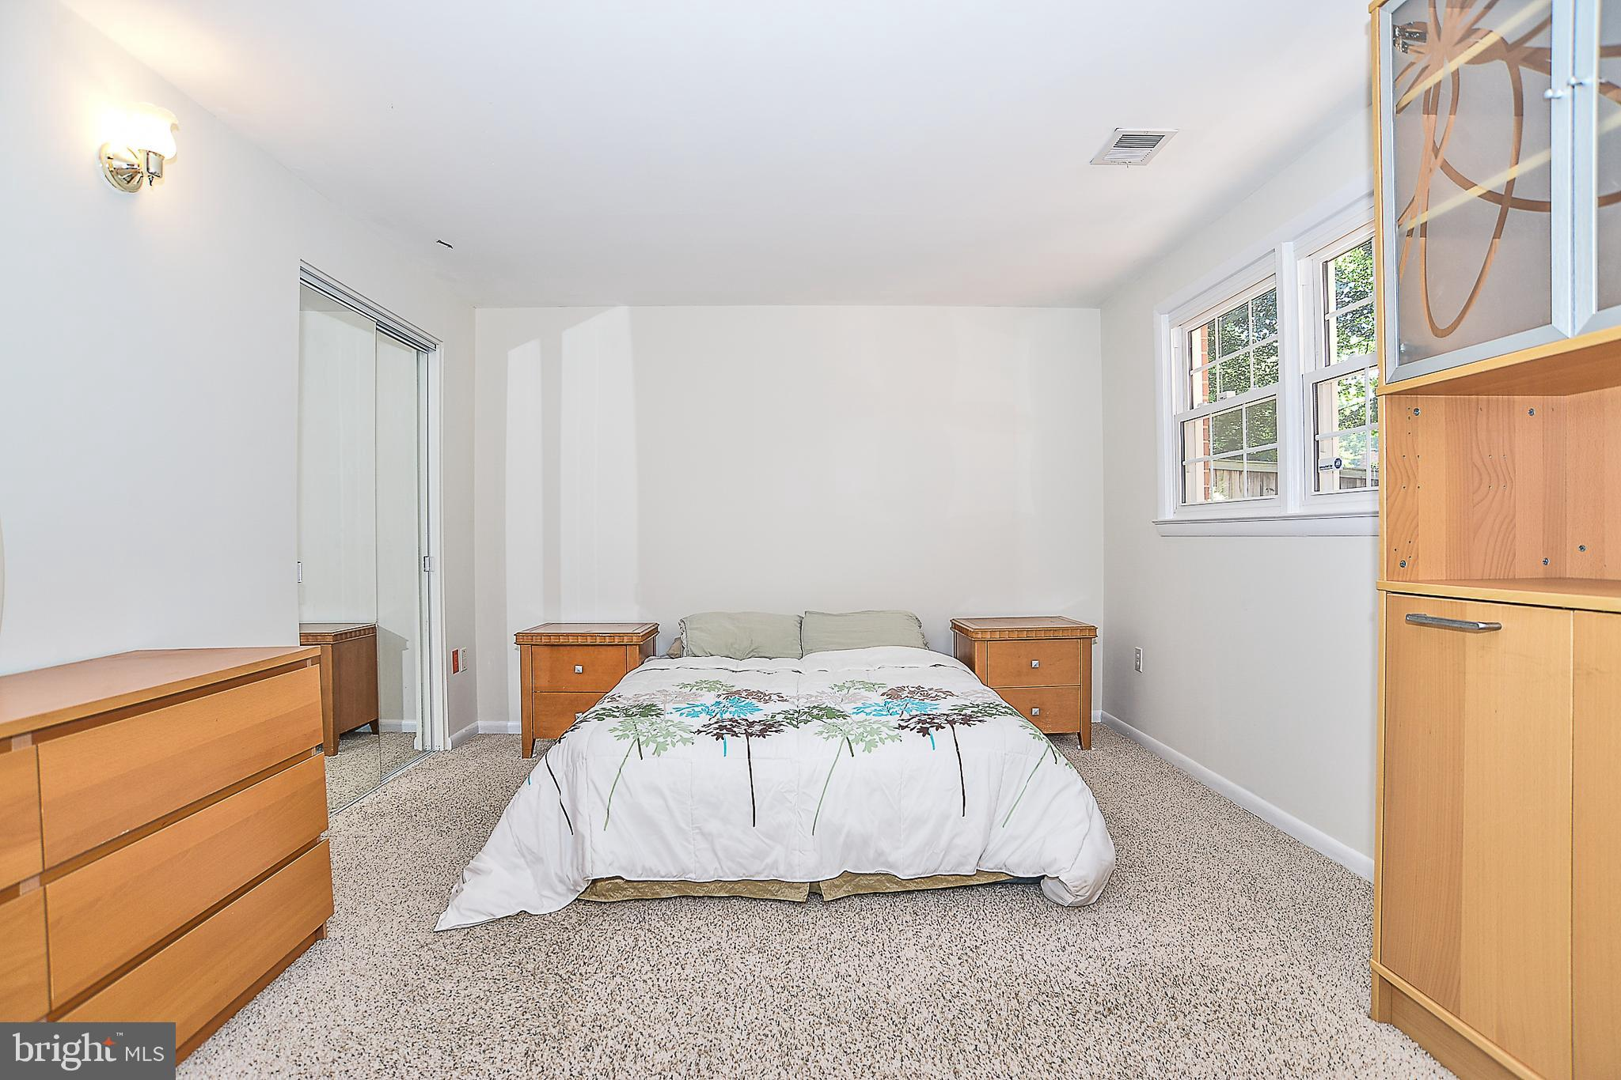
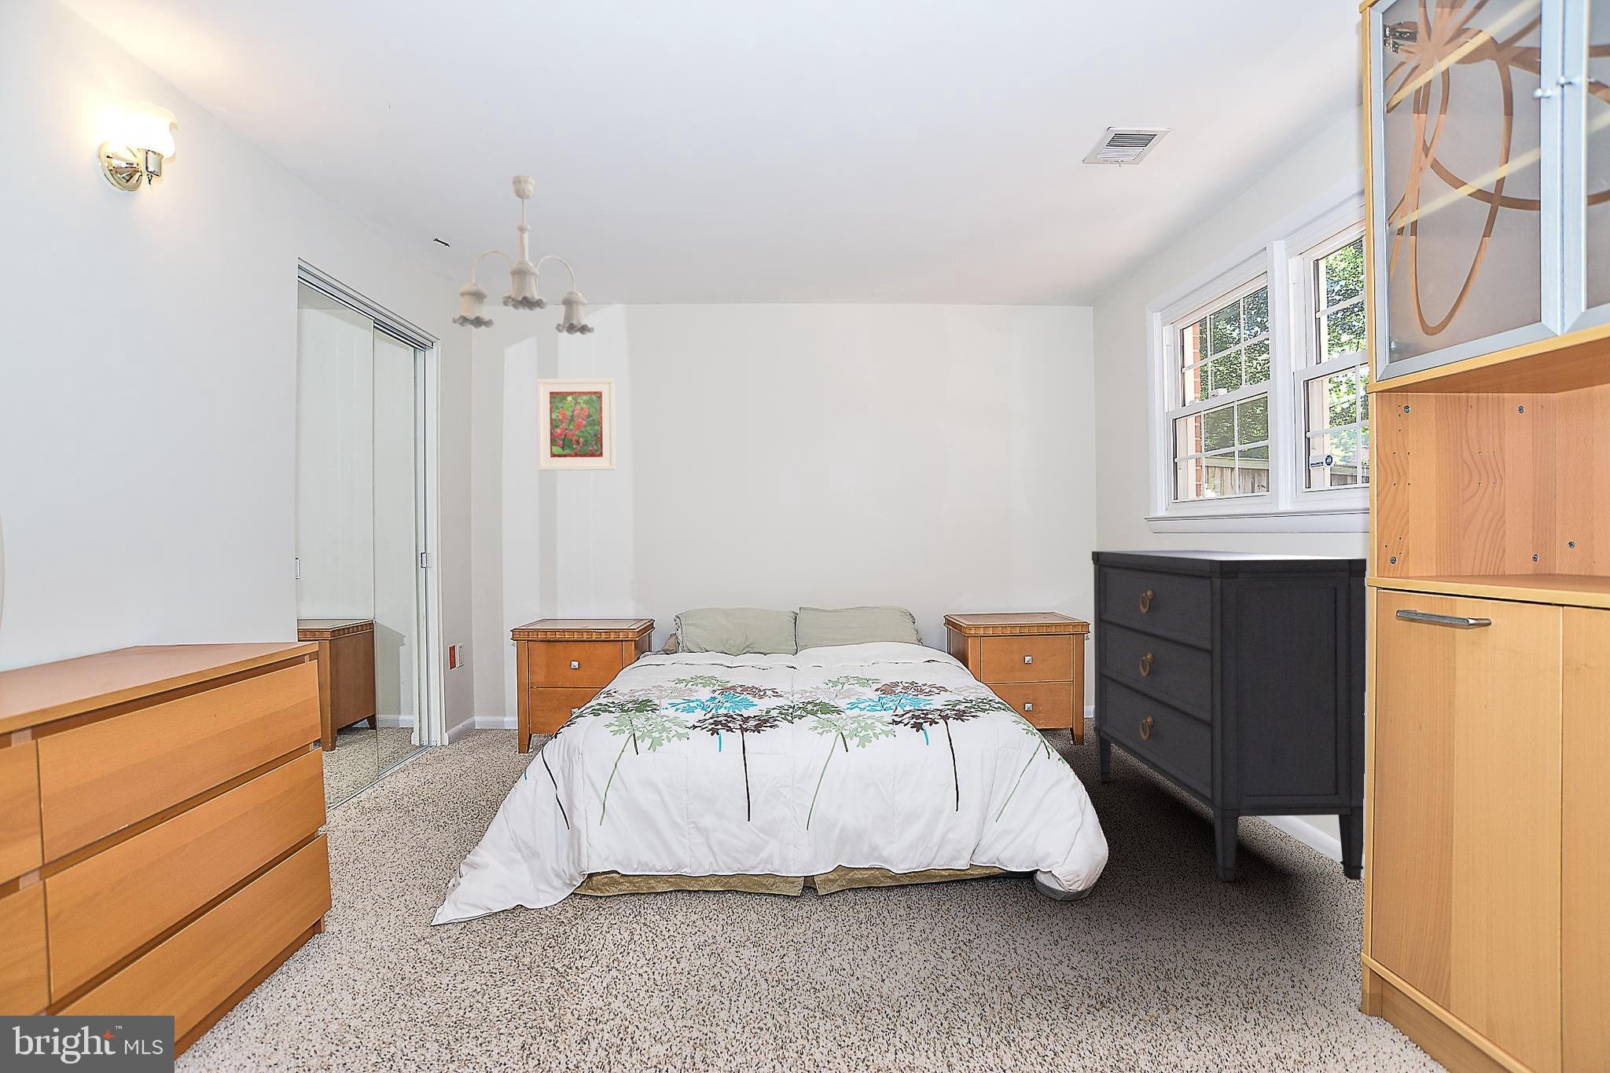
+ ceiling light fixture (523, 245)
+ dresser (1205, 687)
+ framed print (576, 424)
